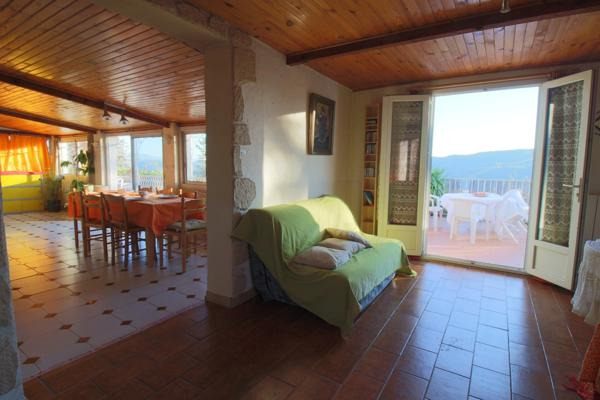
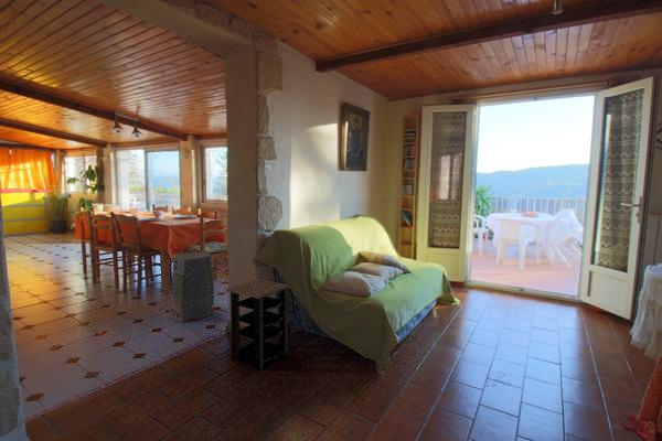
+ air purifier (192, 284)
+ side table (259, 322)
